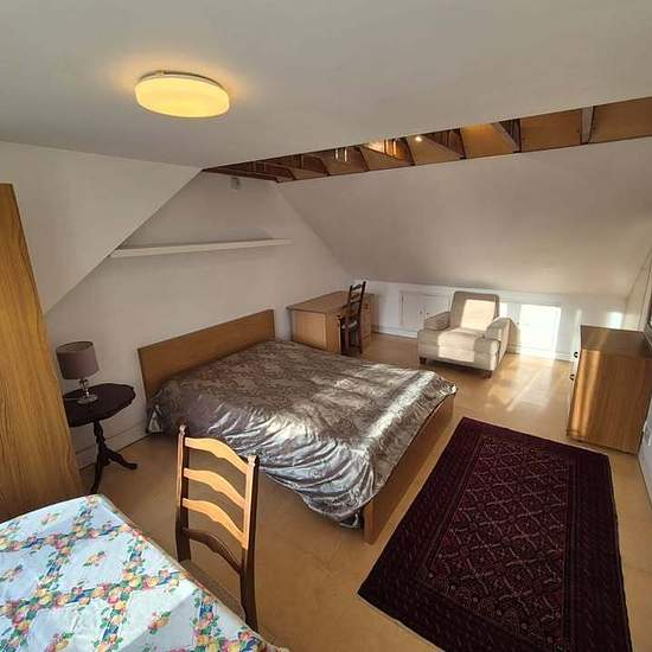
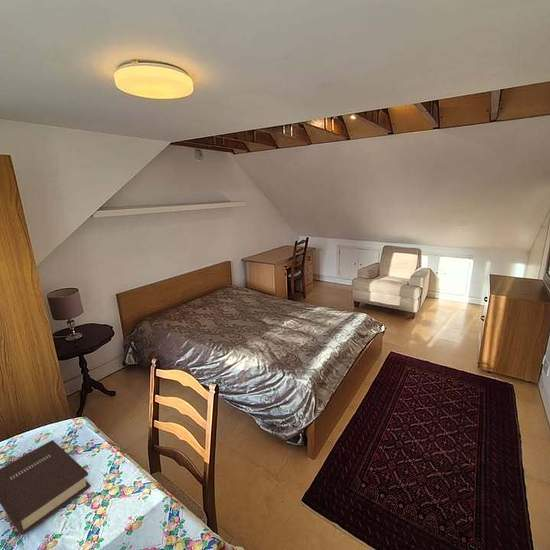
+ book (38, 481)
